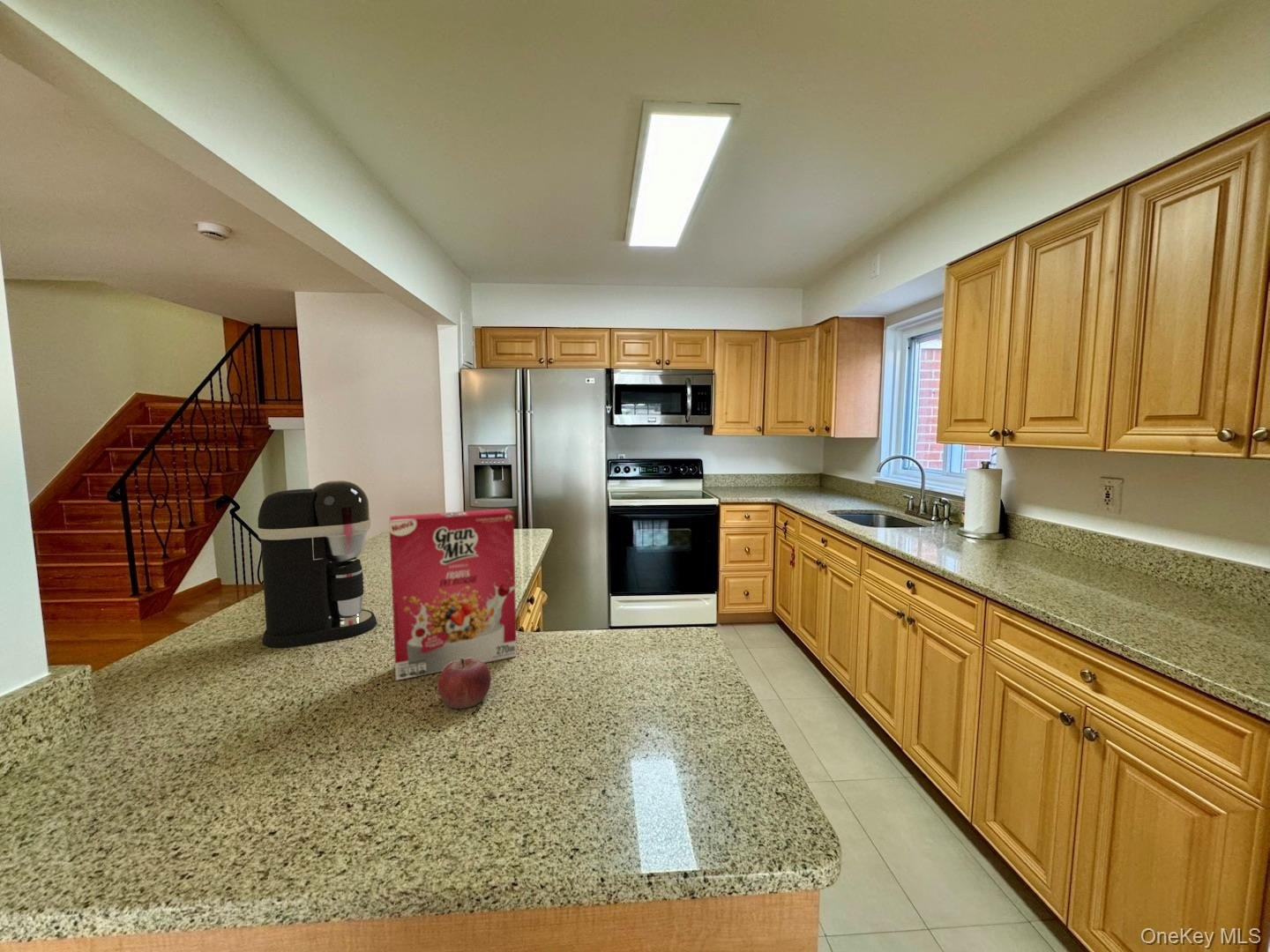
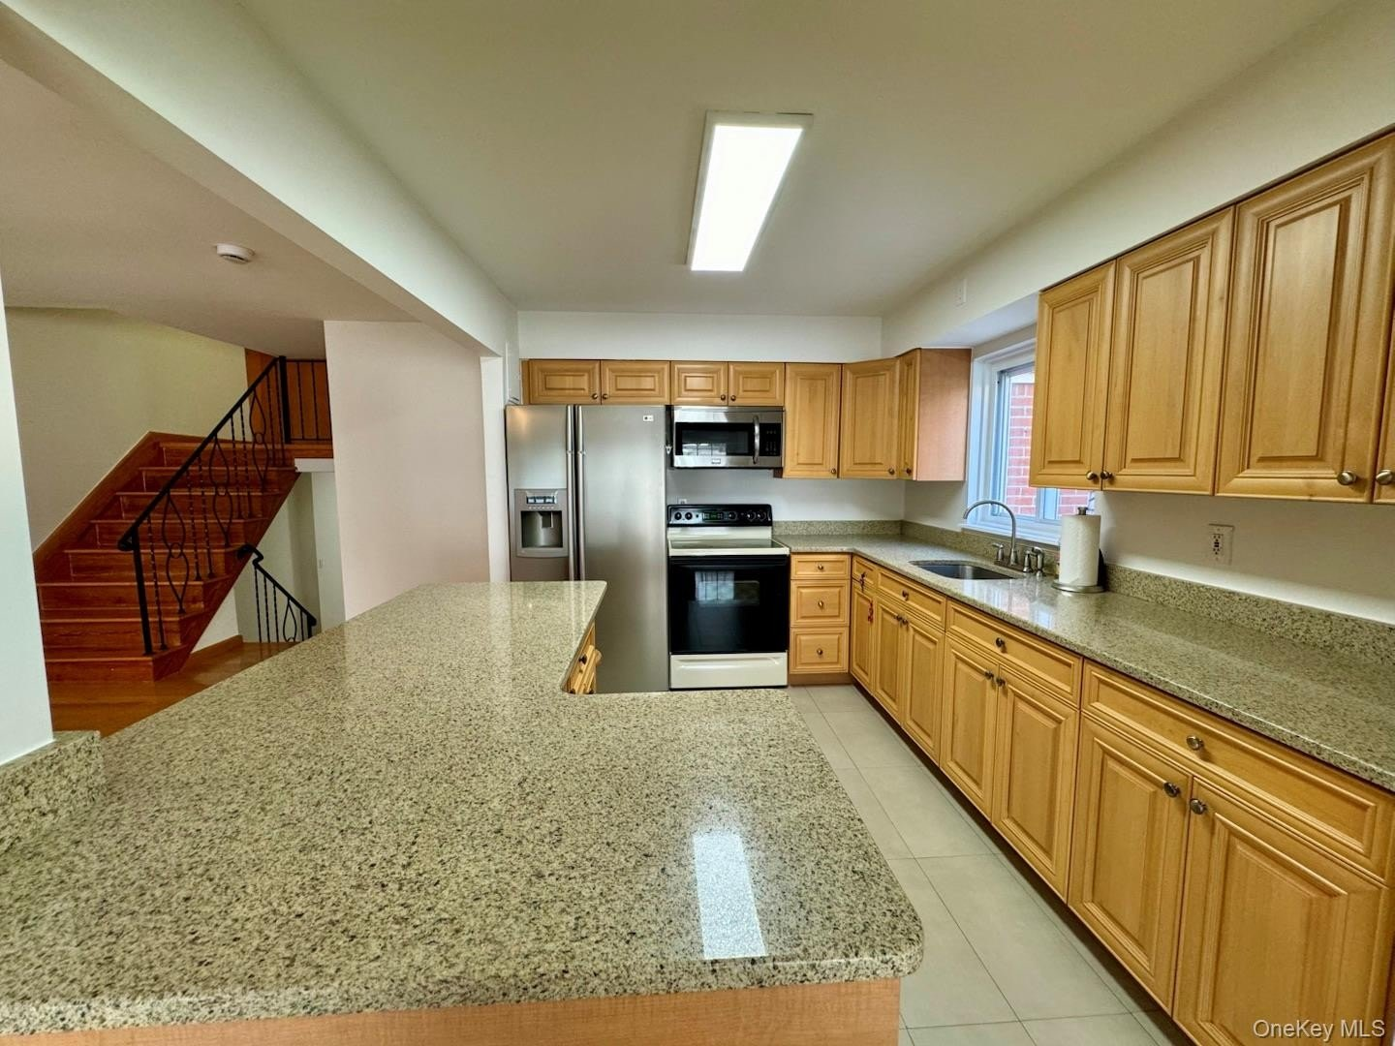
- cereal box (454, 589)
- coffee maker (318, 557)
- fruit (464, 677)
